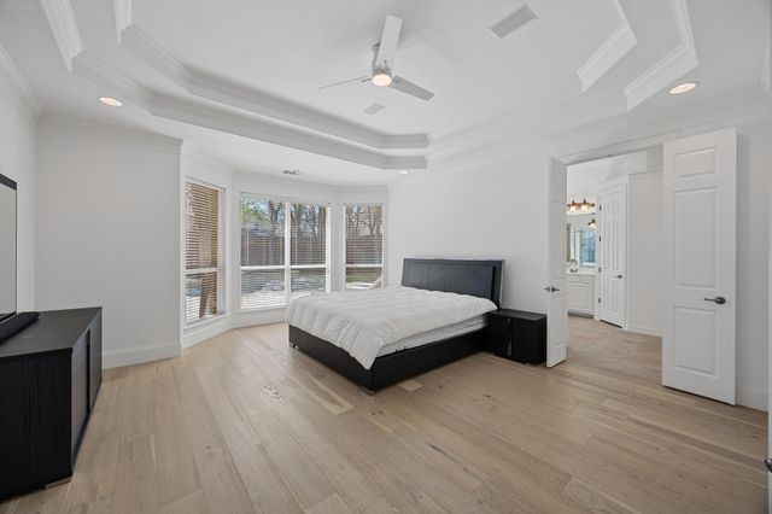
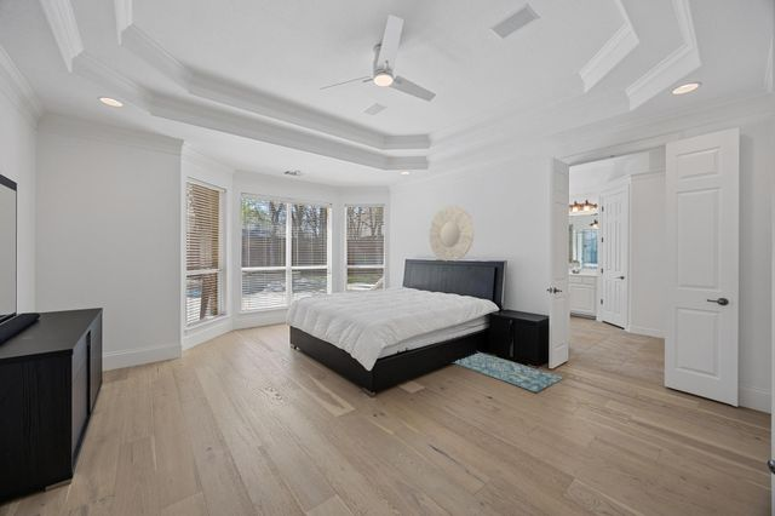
+ mirror (449, 234)
+ rug (498, 367)
